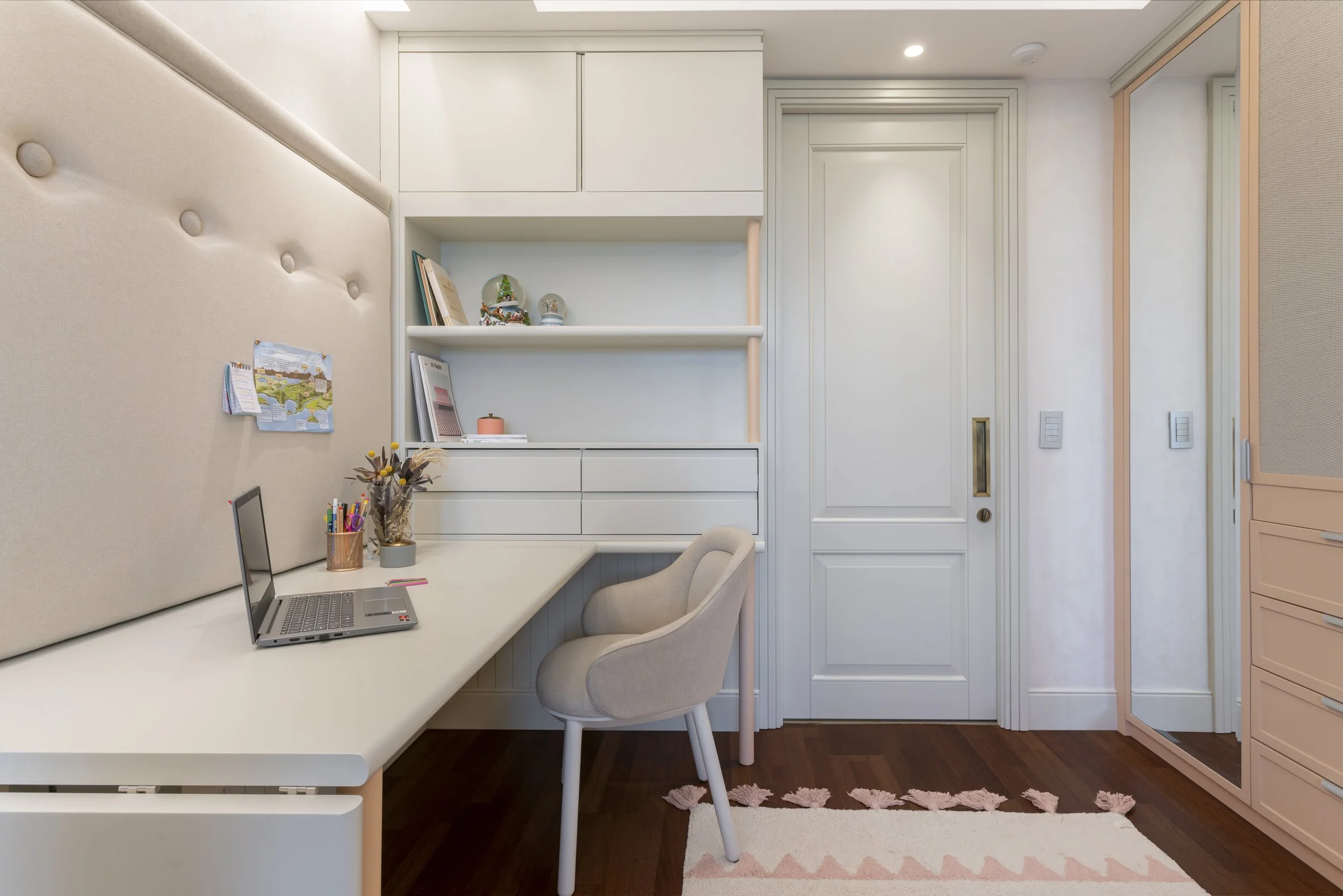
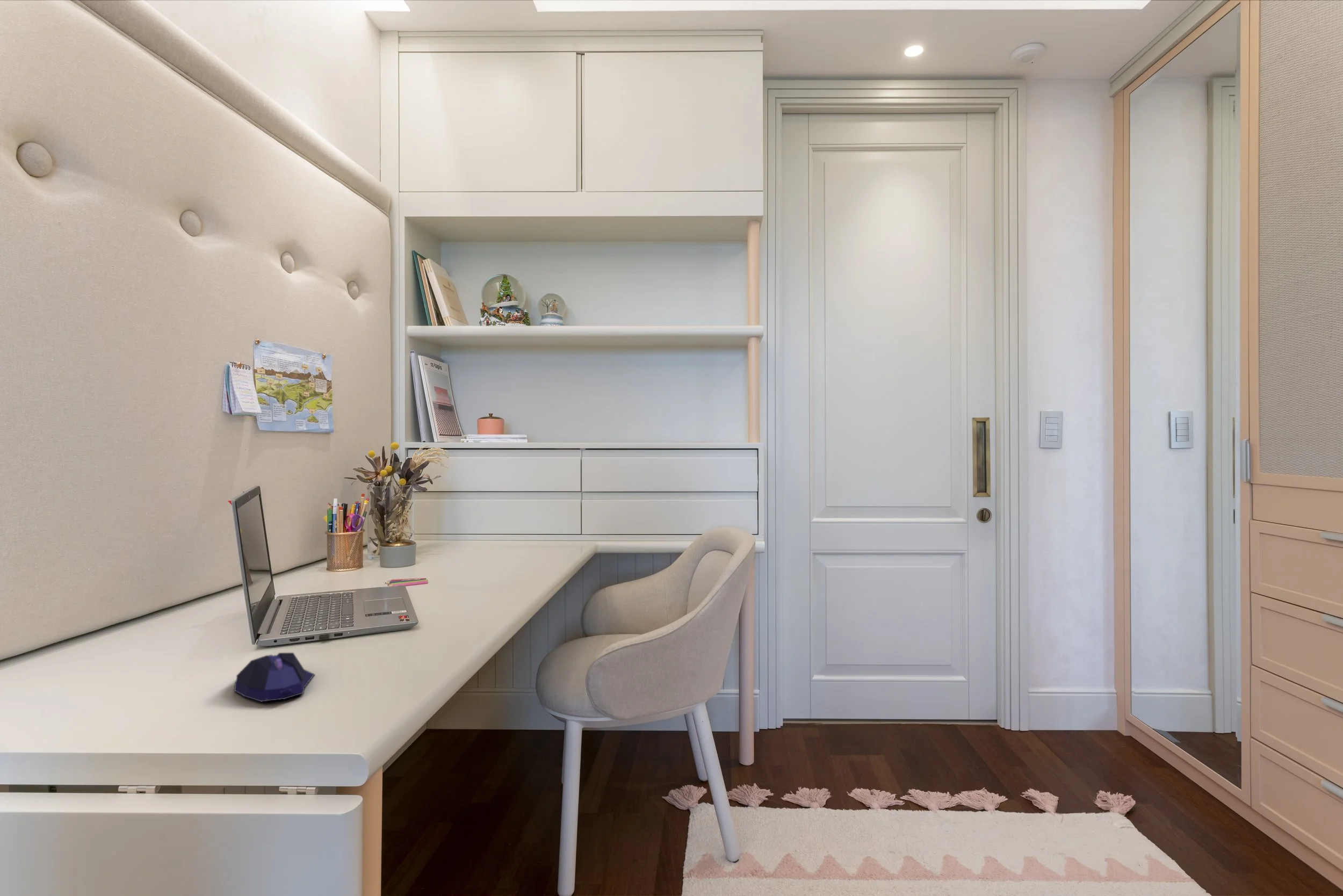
+ computer mouse (278, 669)
